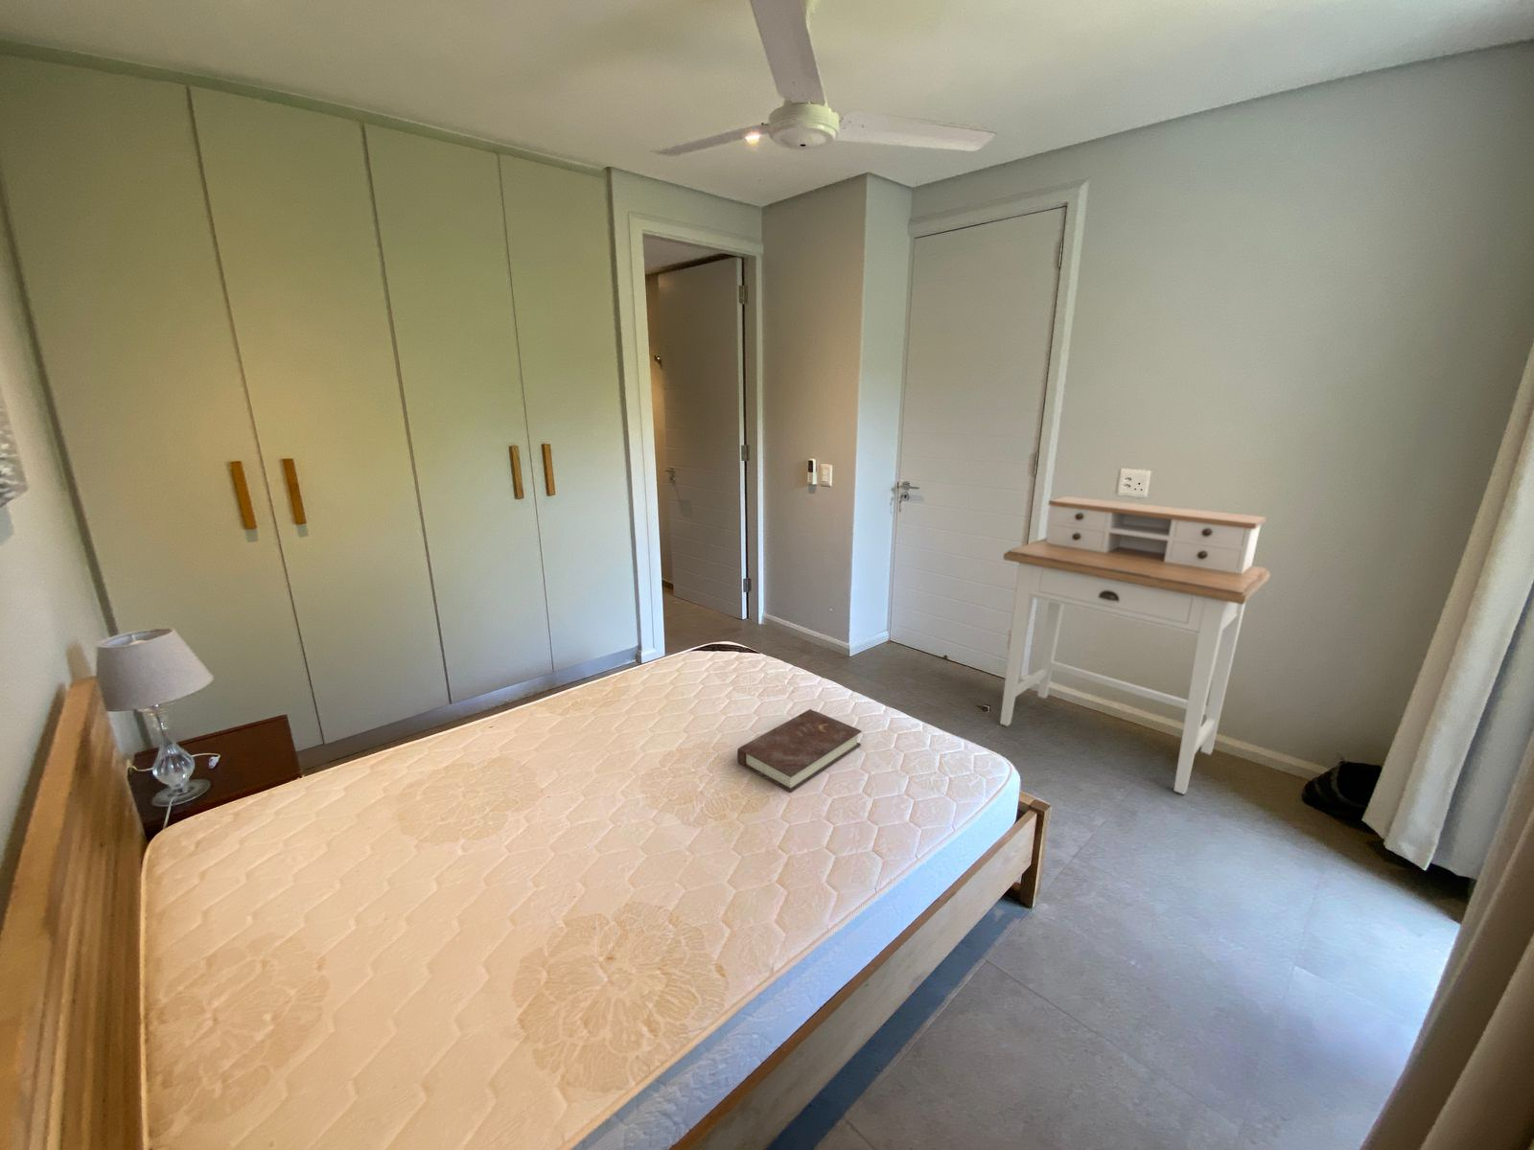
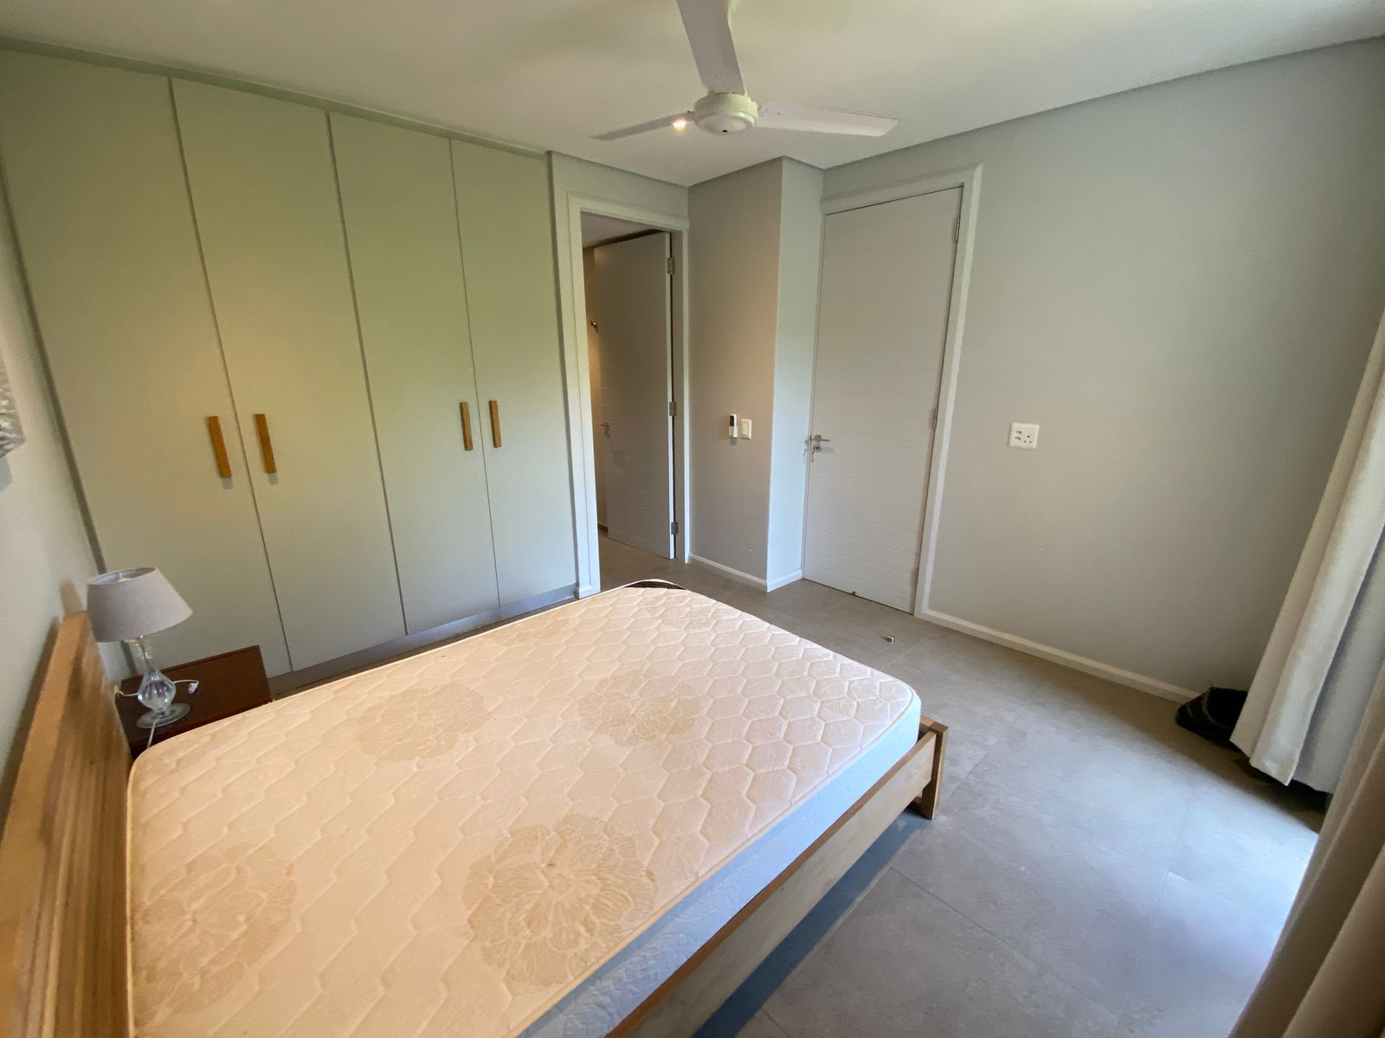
- book (801, 745)
- desk (1120, 617)
